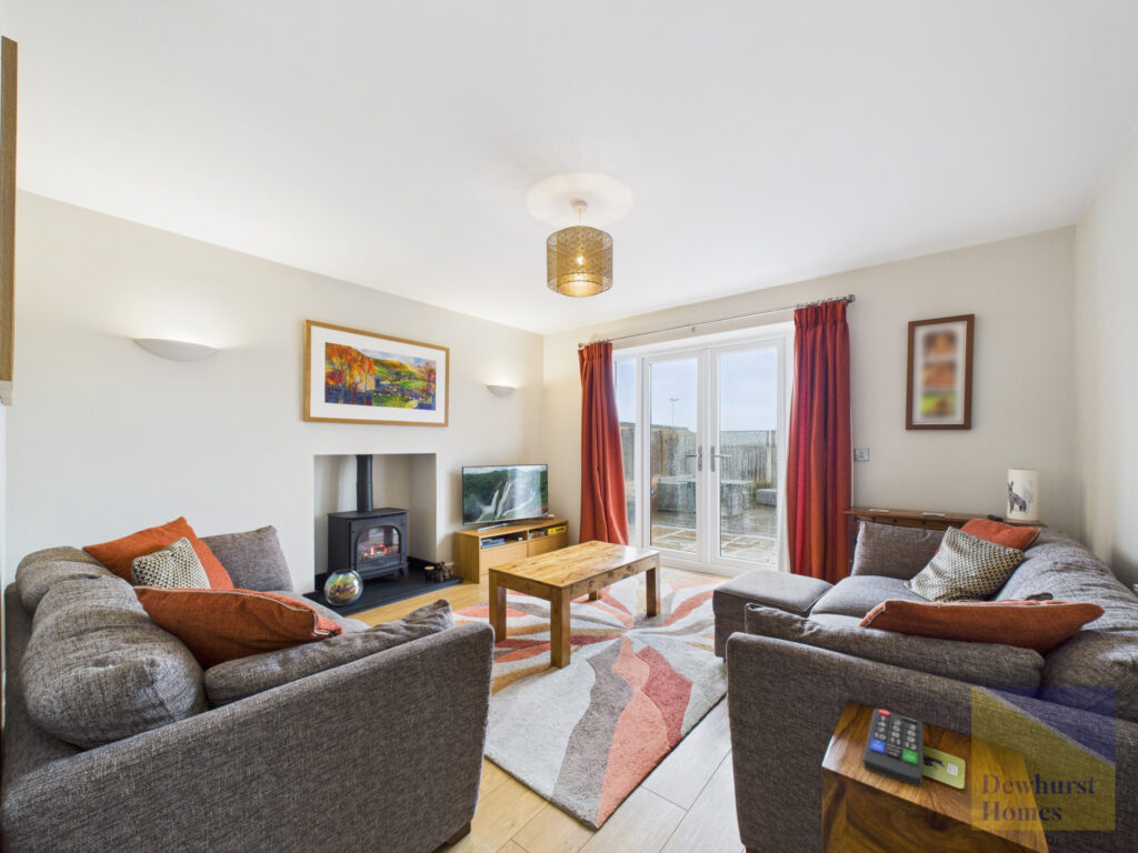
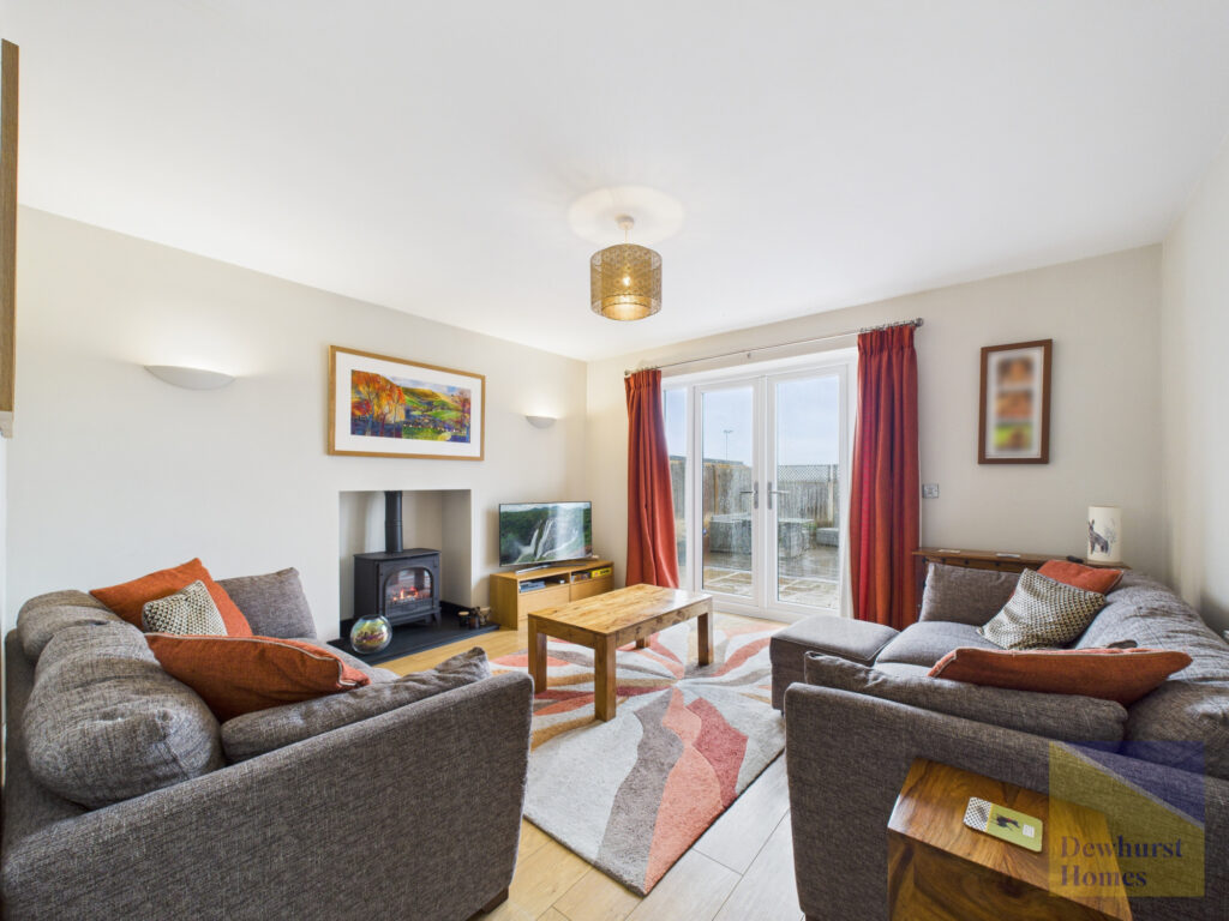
- remote control (895, 744)
